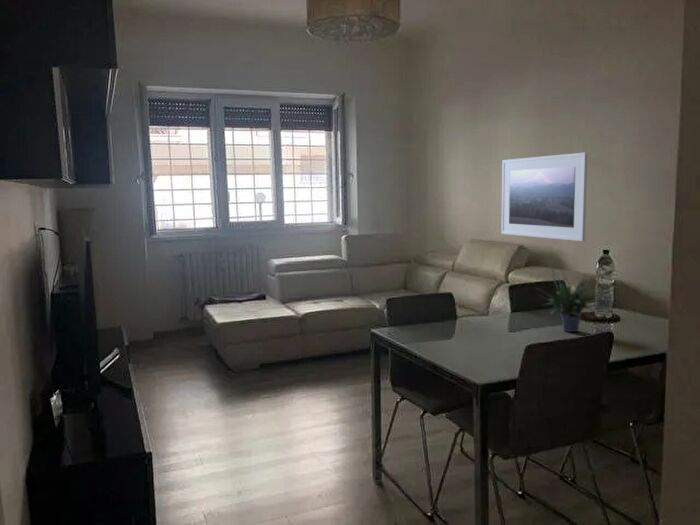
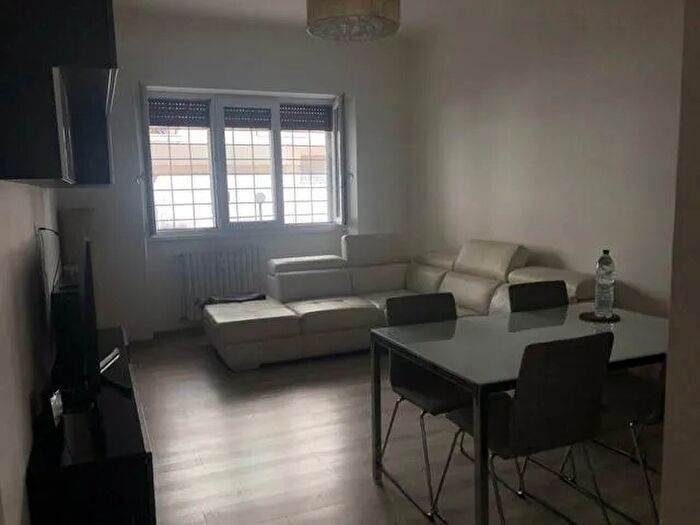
- potted plant (568, 296)
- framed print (540, 197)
